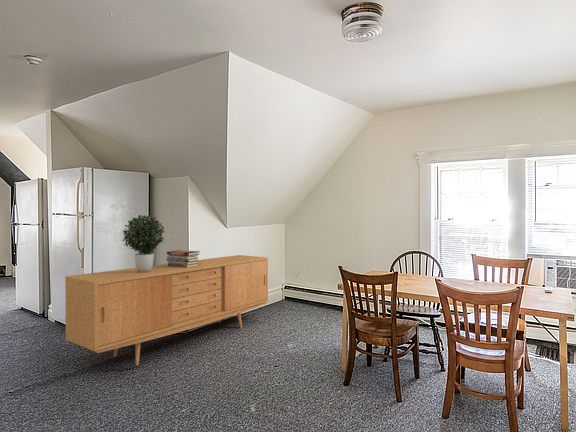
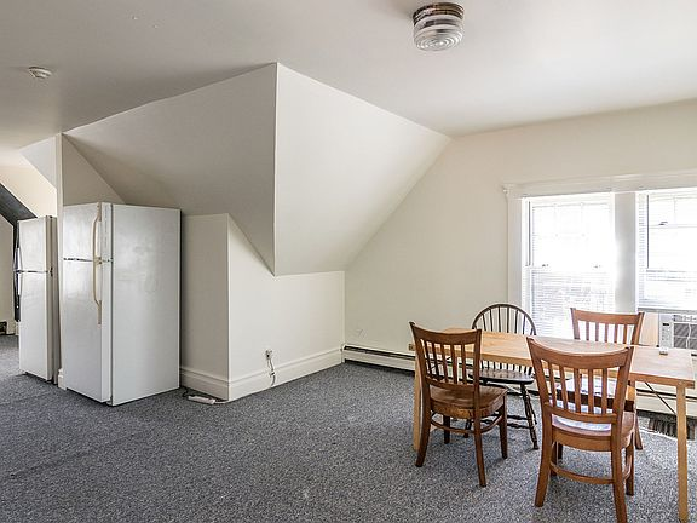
- book stack (183, 258)
- sideboard (184, 303)
- potted plant (144, 242)
